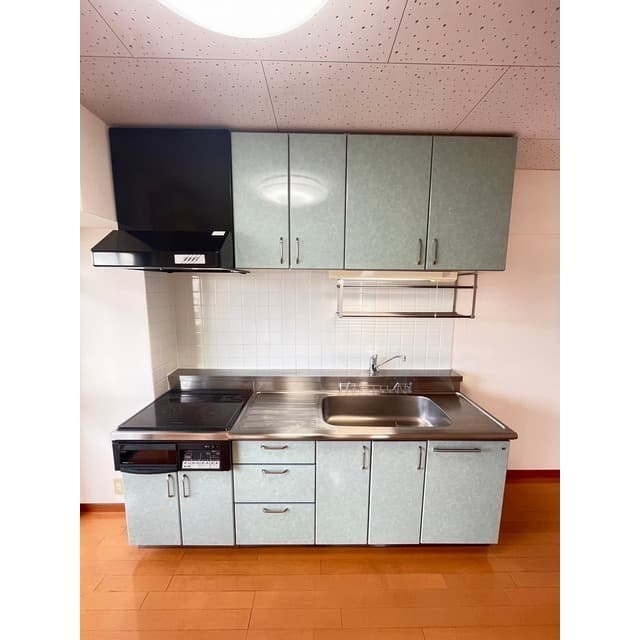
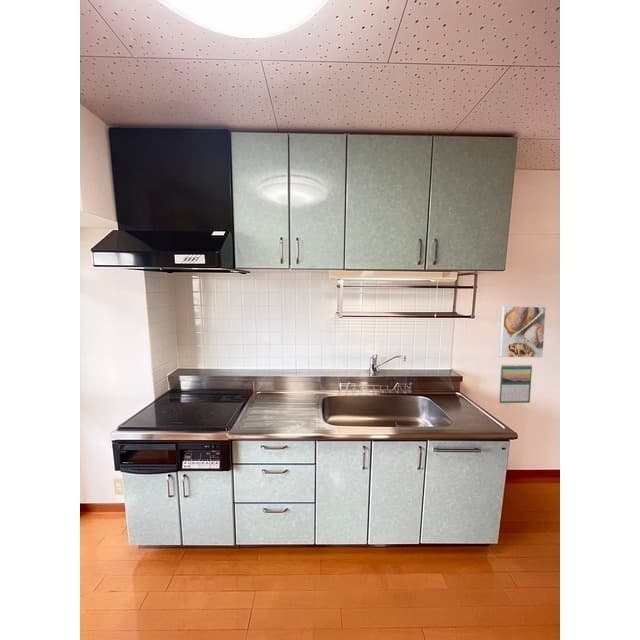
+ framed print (522, 331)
+ calendar (515, 383)
